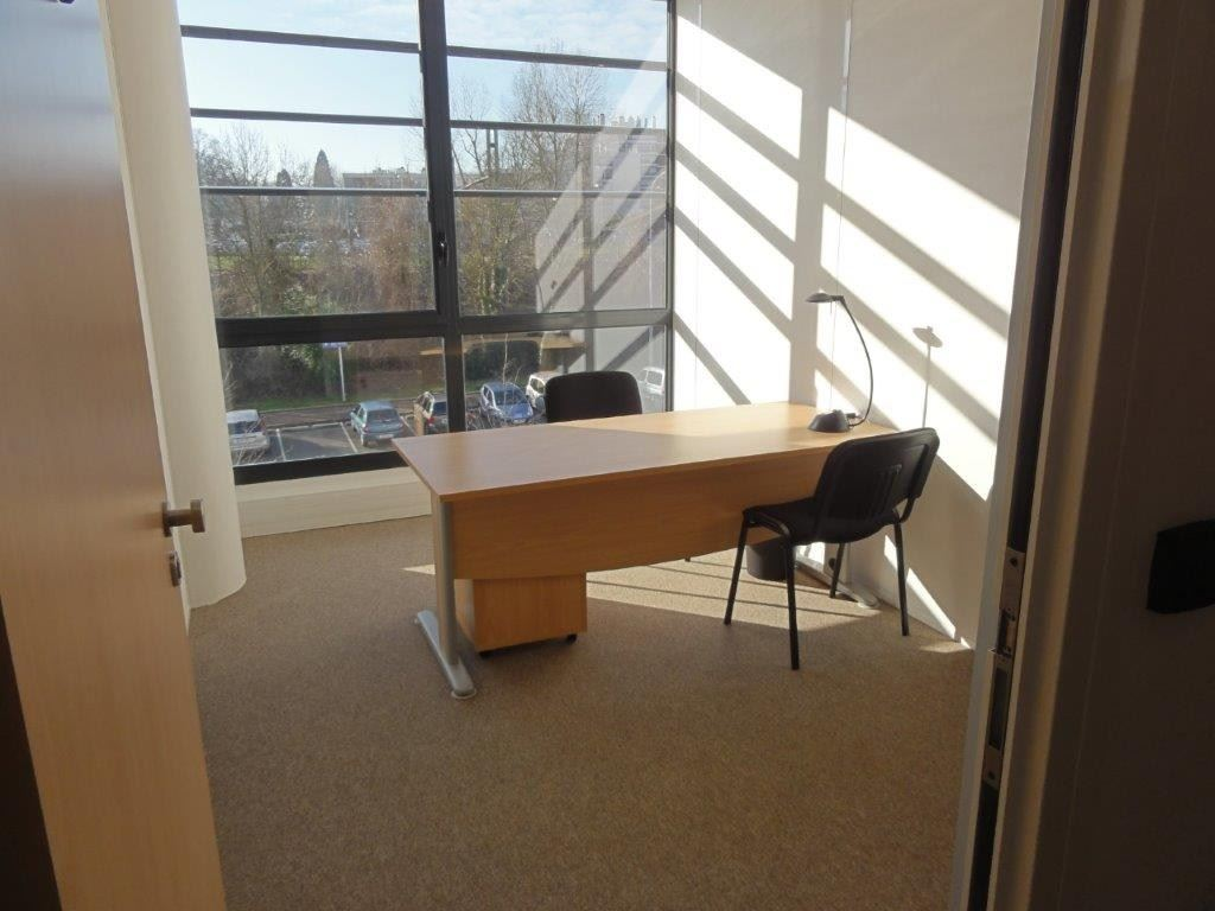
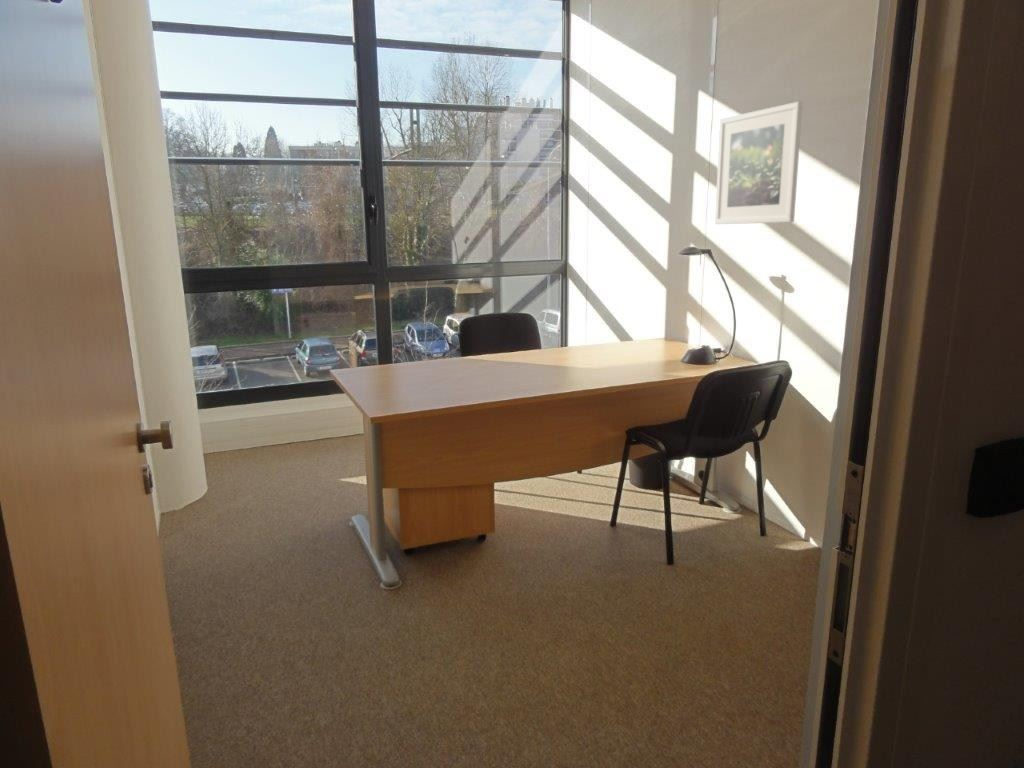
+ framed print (755, 167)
